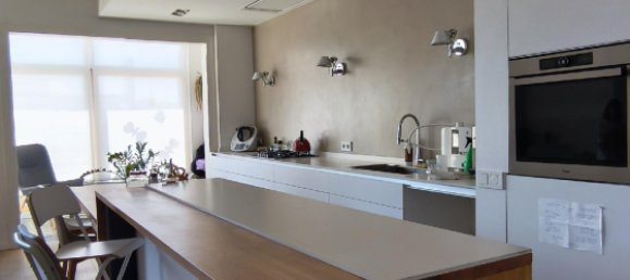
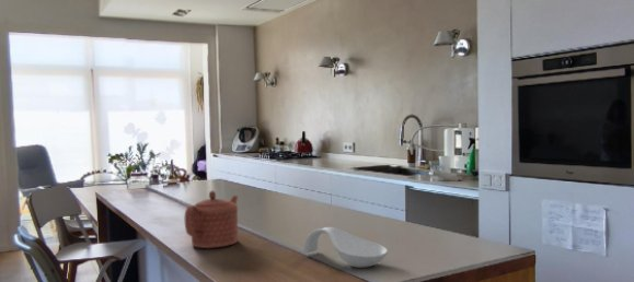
+ spoon rest (343, 245)
+ teapot (214, 216)
